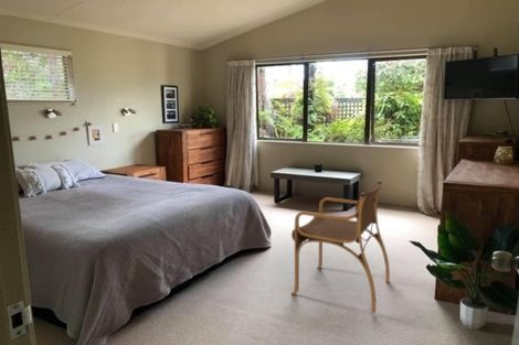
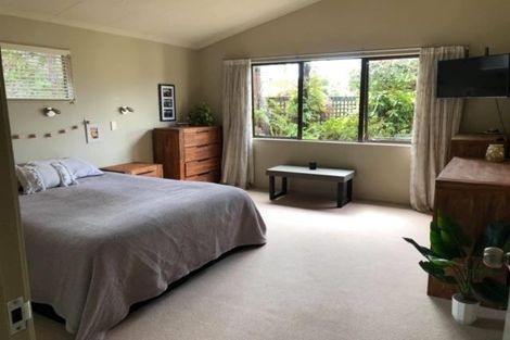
- armchair (342, 237)
